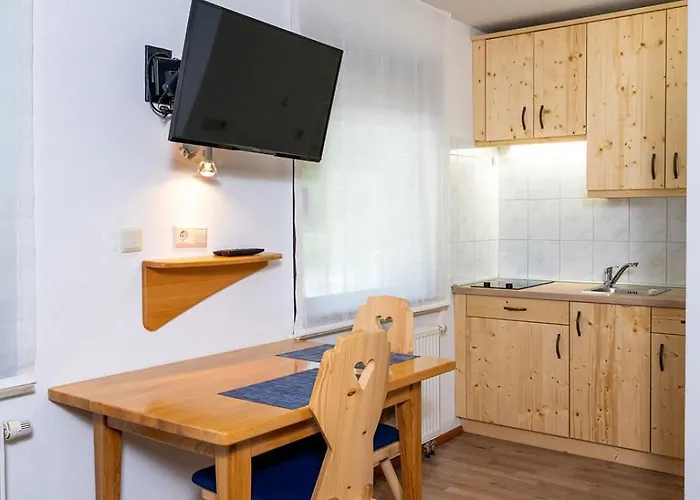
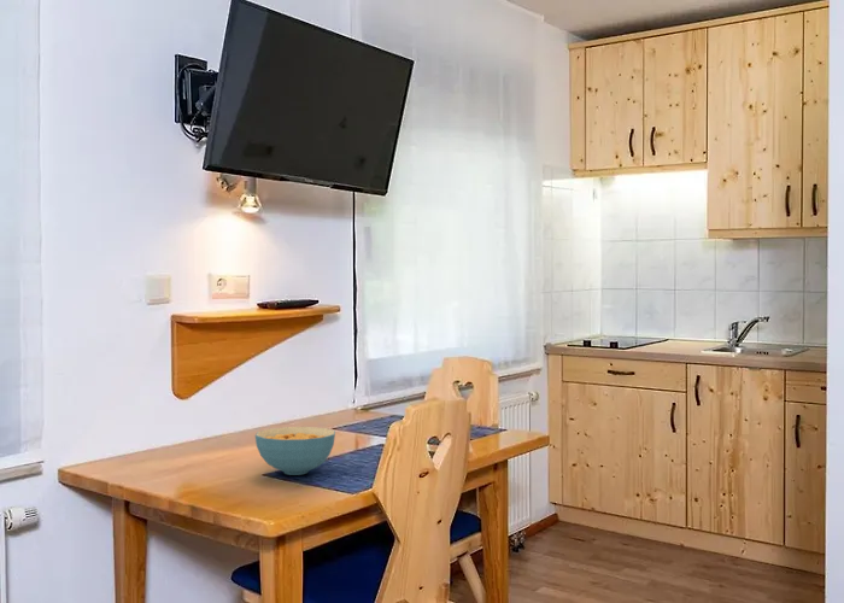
+ cereal bowl (295, 452)
